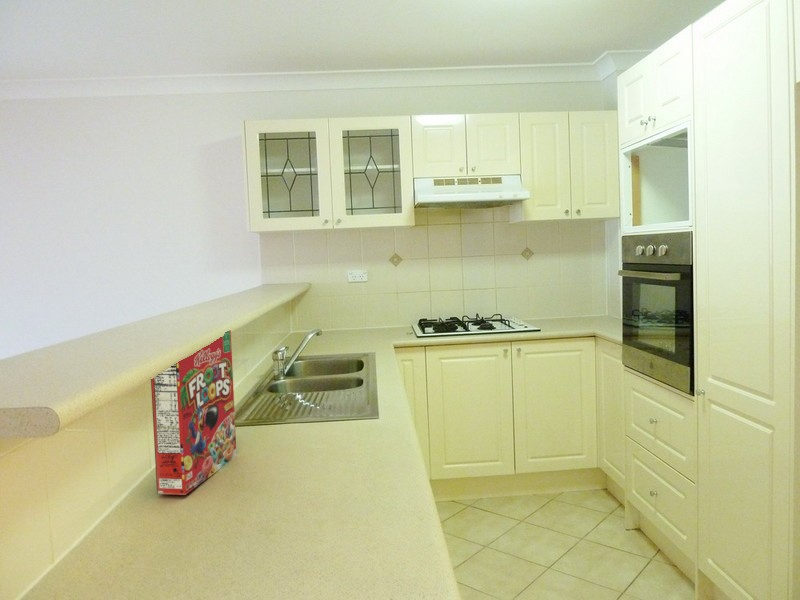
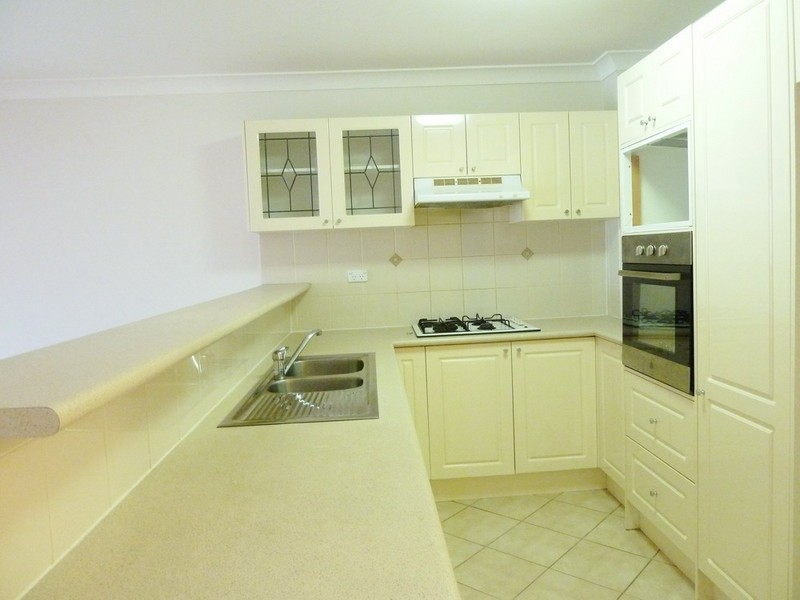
- cereal box (197, 404)
